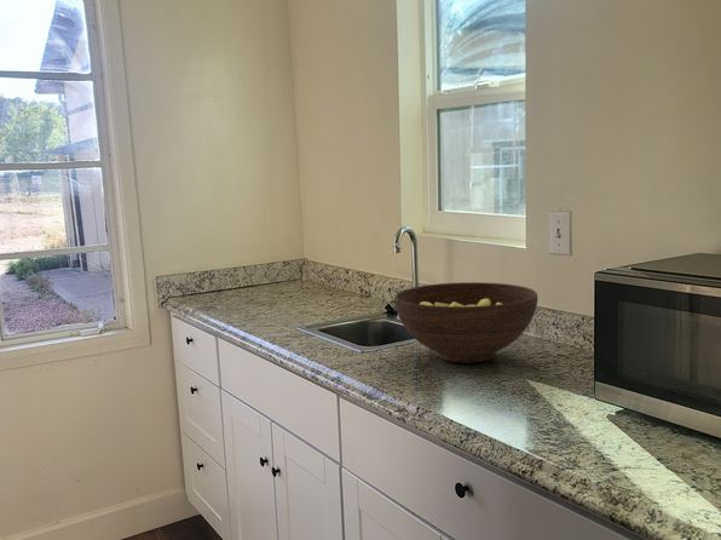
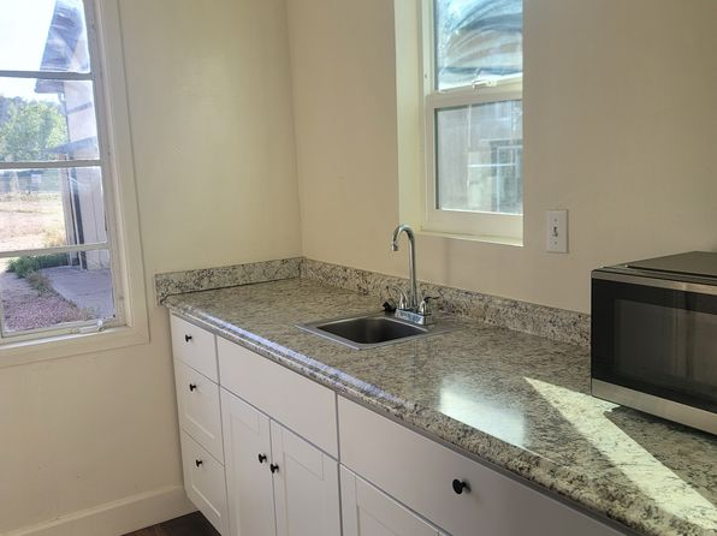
- fruit bowl (465, 324)
